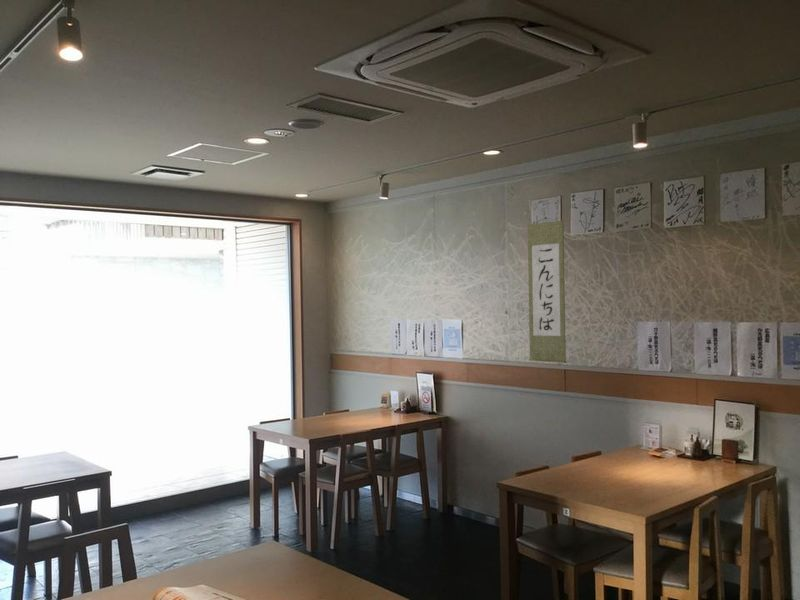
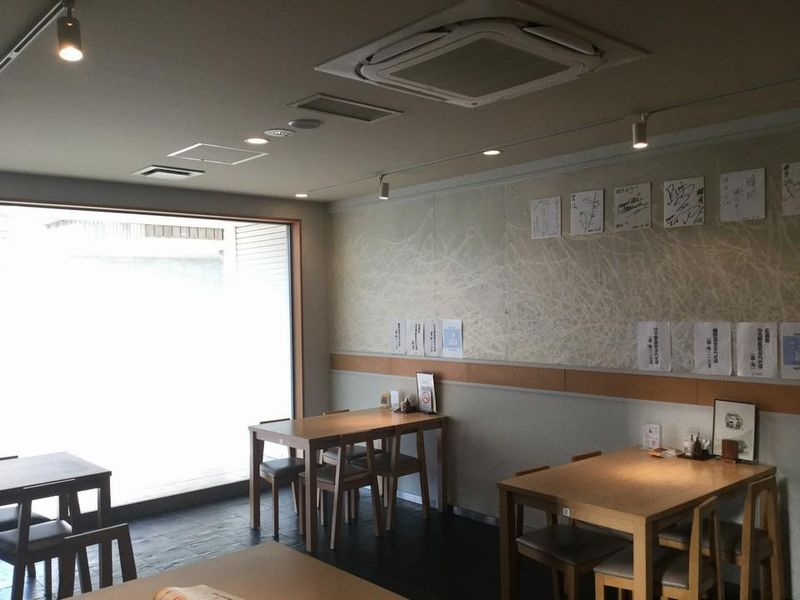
- wall scroll (546, 289)
